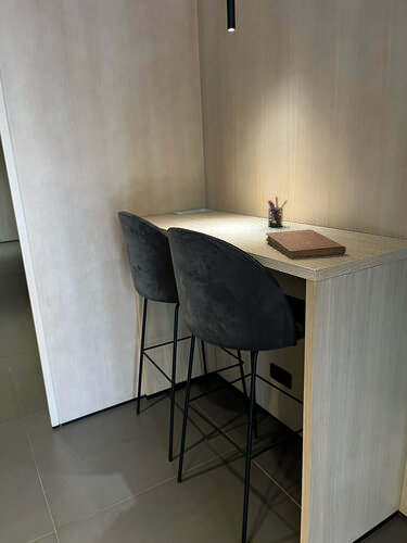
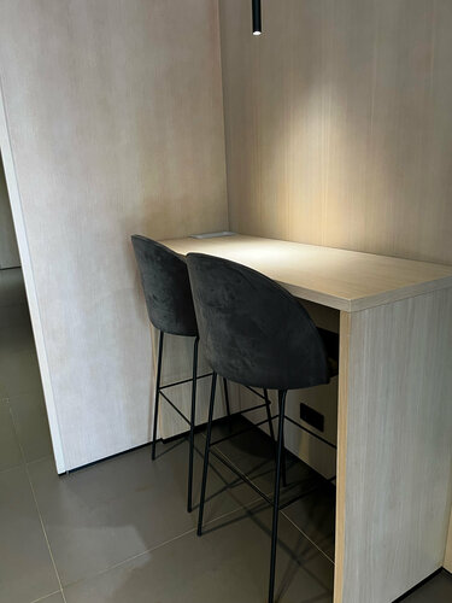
- pen holder (277, 211)
- notebook (302, 242)
